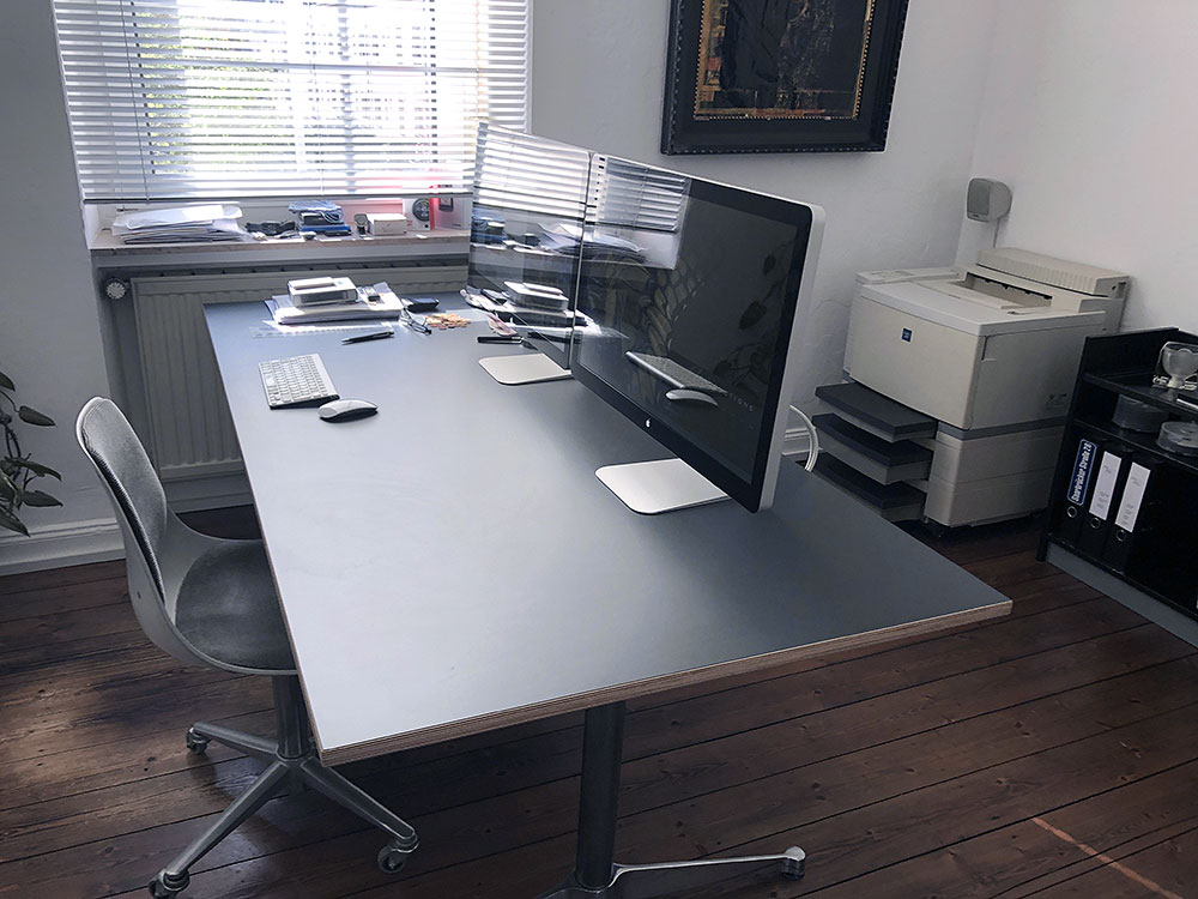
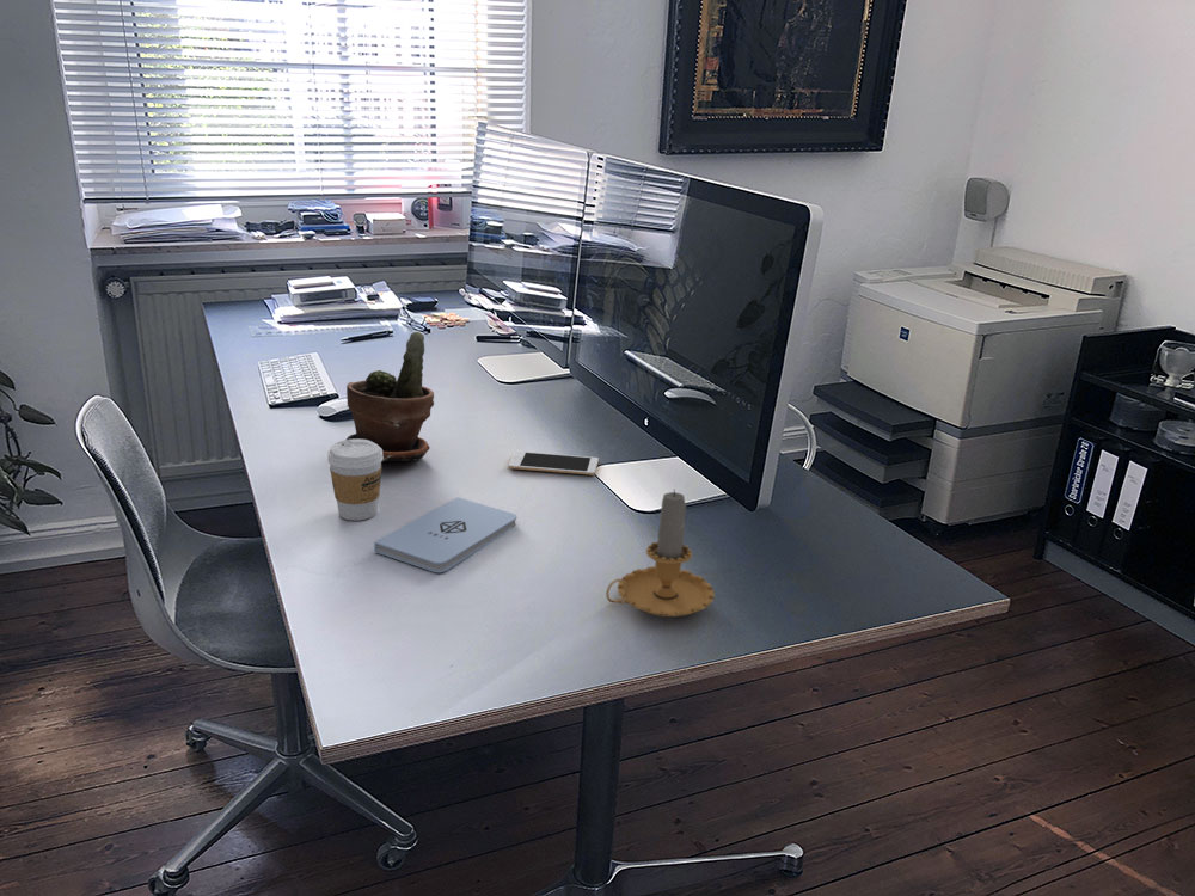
+ coffee cup (356, 479)
+ notepad (449, 533)
+ potted plant (388, 394)
+ candle (660, 550)
+ cell phone (553, 462)
